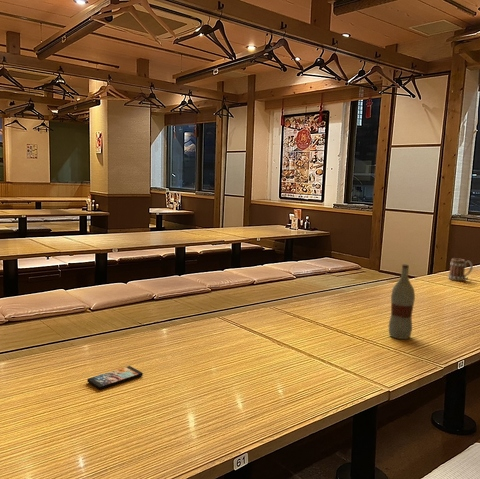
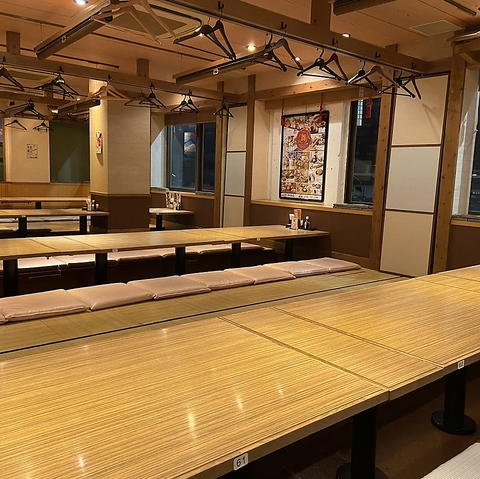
- smartphone (115, 377)
- beer mug (460, 269)
- bottle (402, 300)
